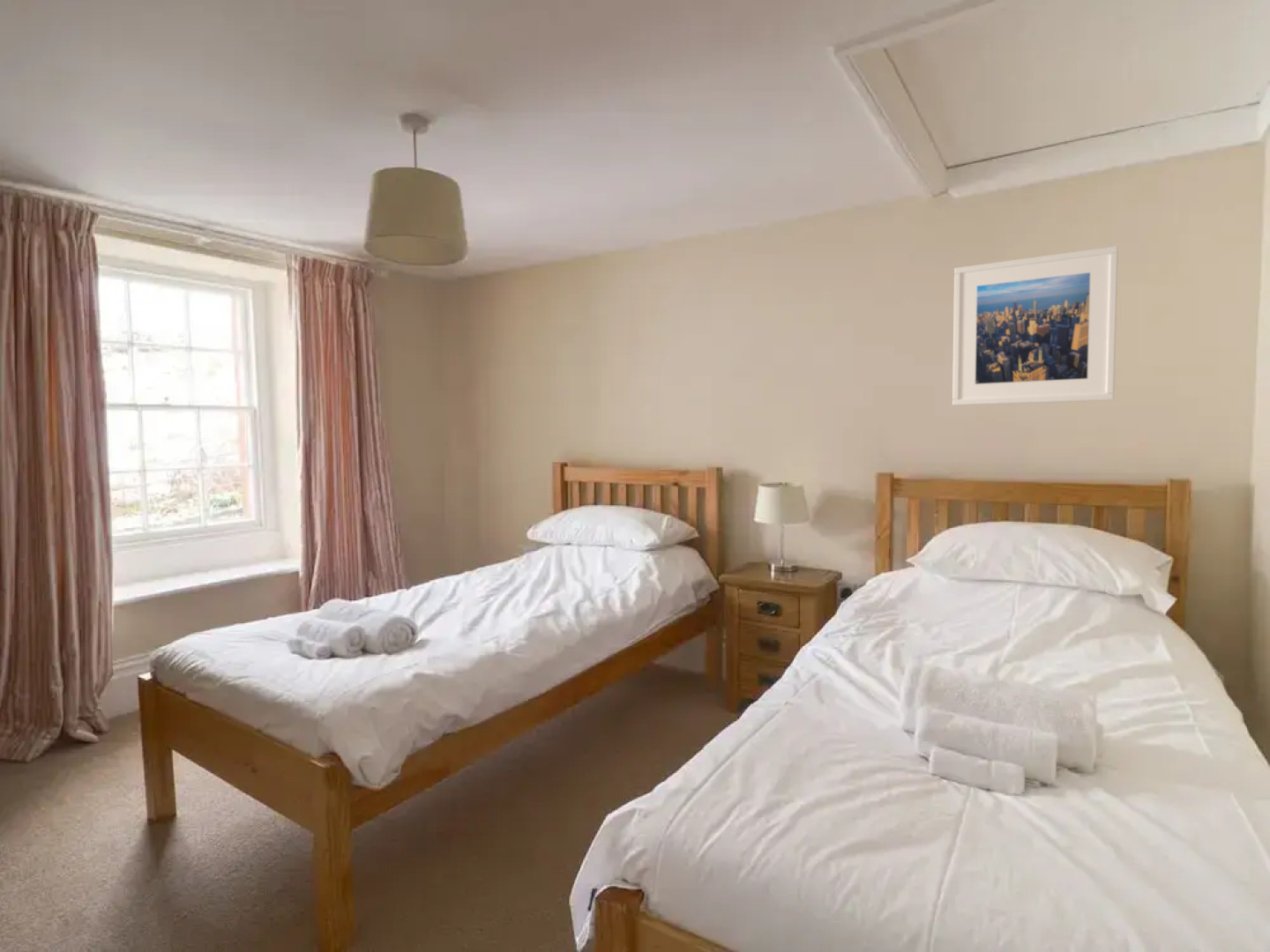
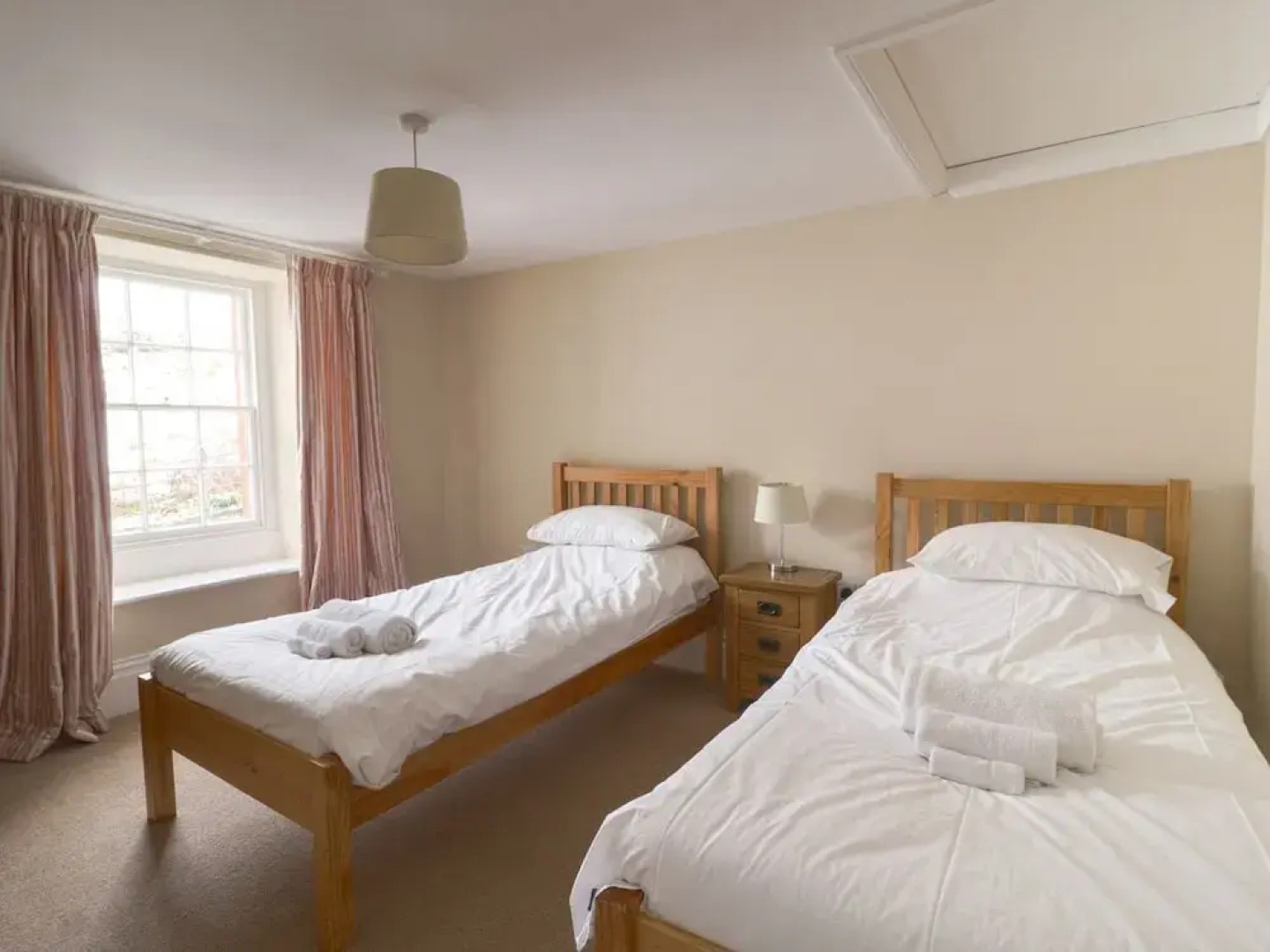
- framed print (1030, 331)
